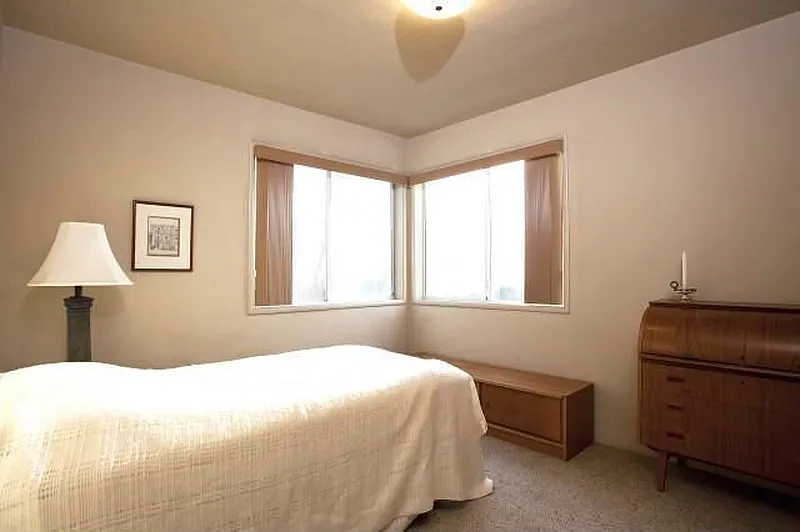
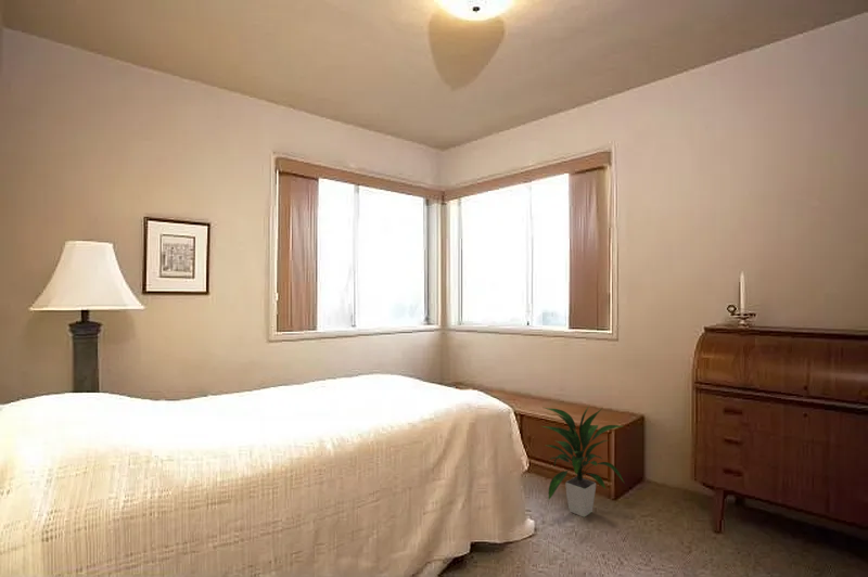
+ indoor plant (576, 457)
